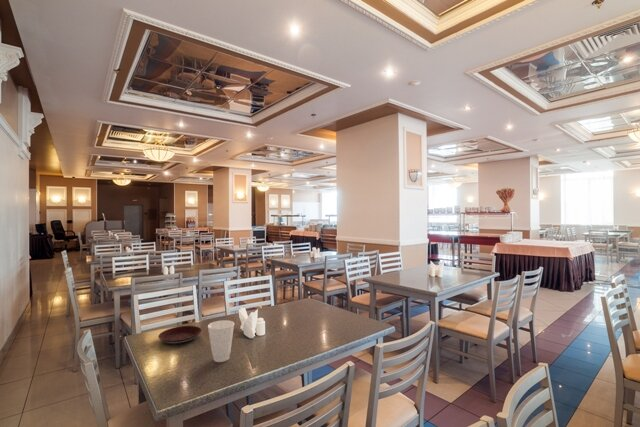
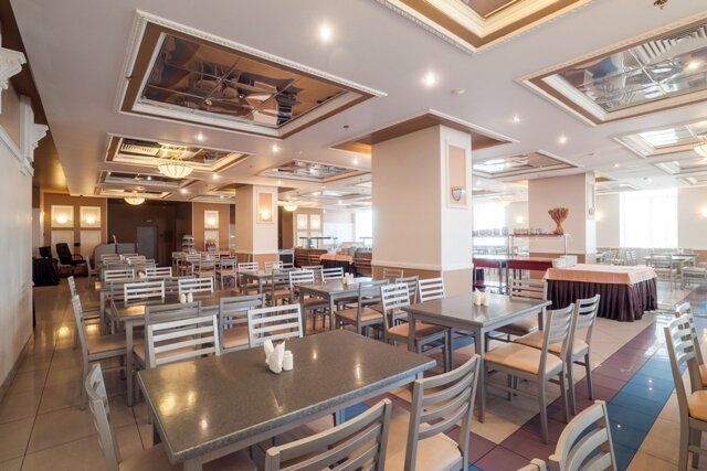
- cup (221, 341)
- plate (180, 335)
